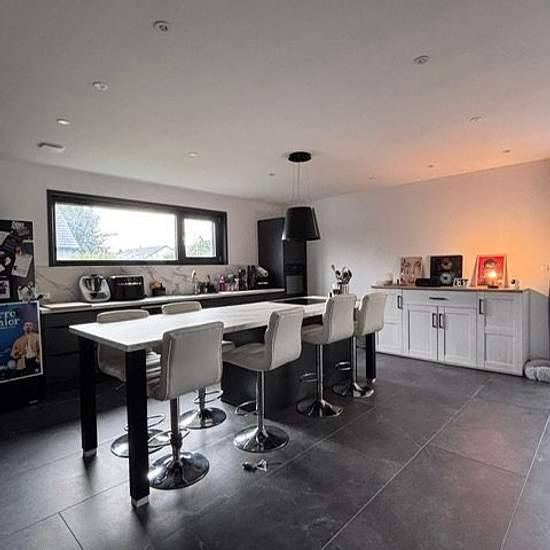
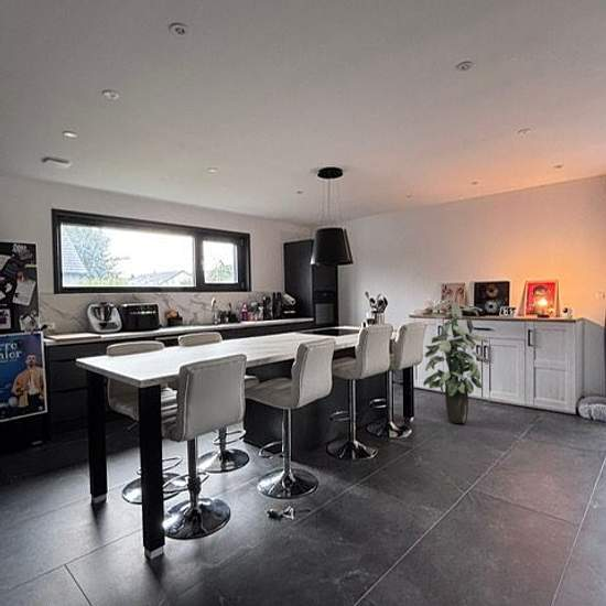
+ indoor plant (452, 358)
